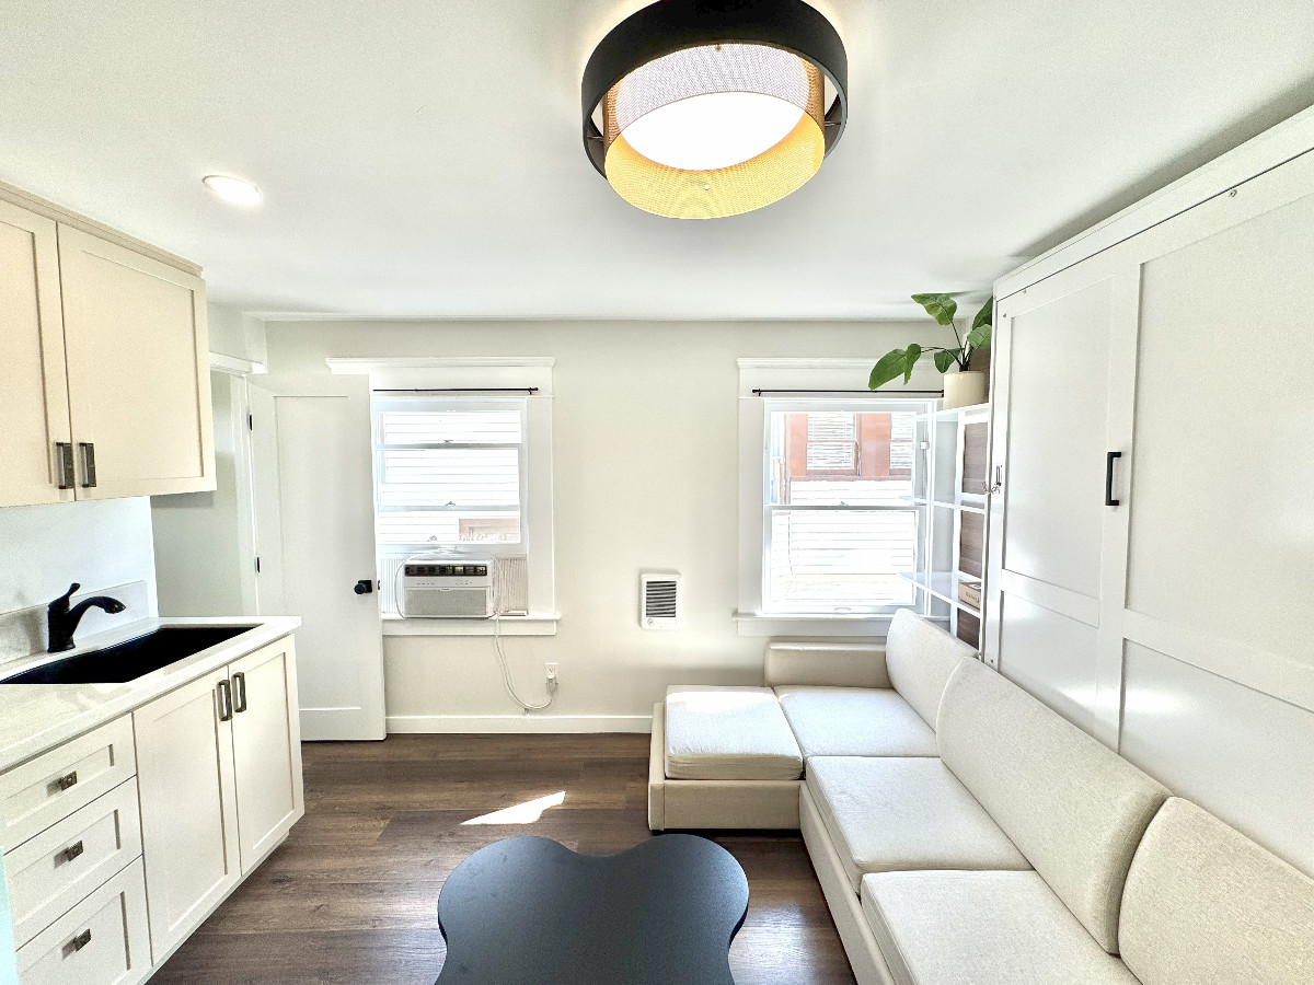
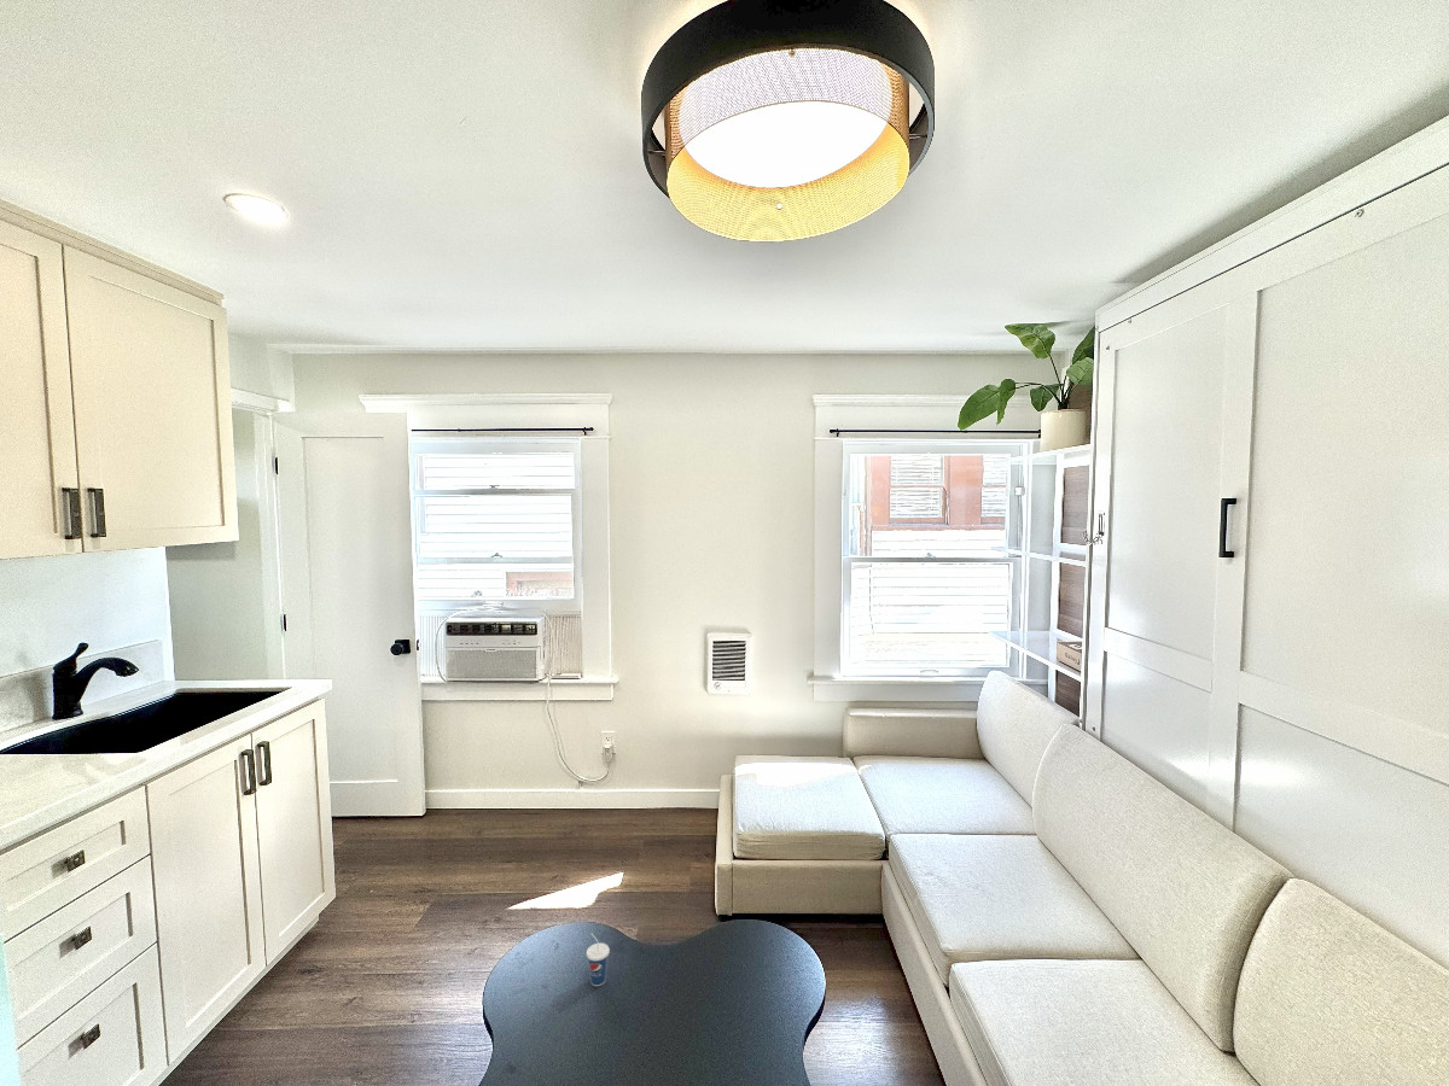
+ cup (598, 957)
